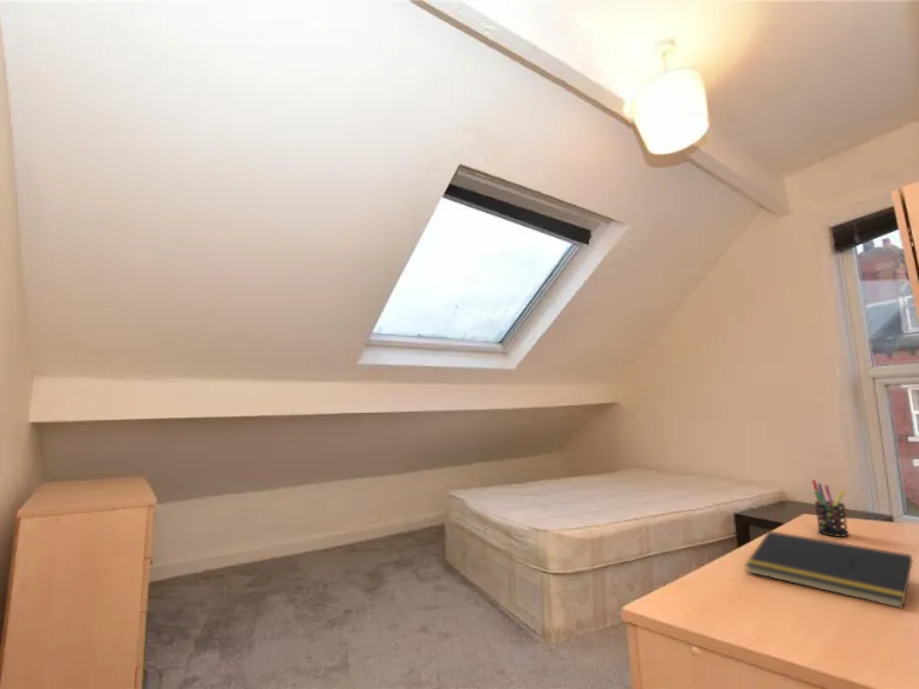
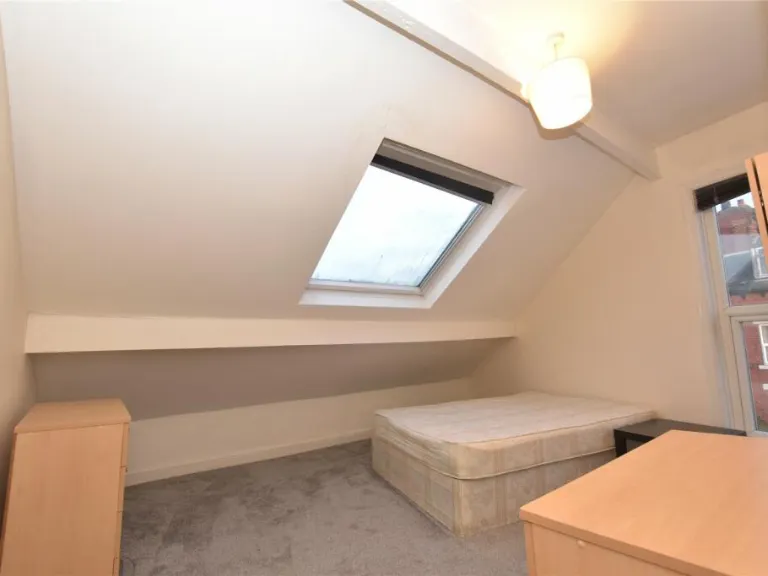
- pen holder (826, 507)
- notepad (826, 563)
